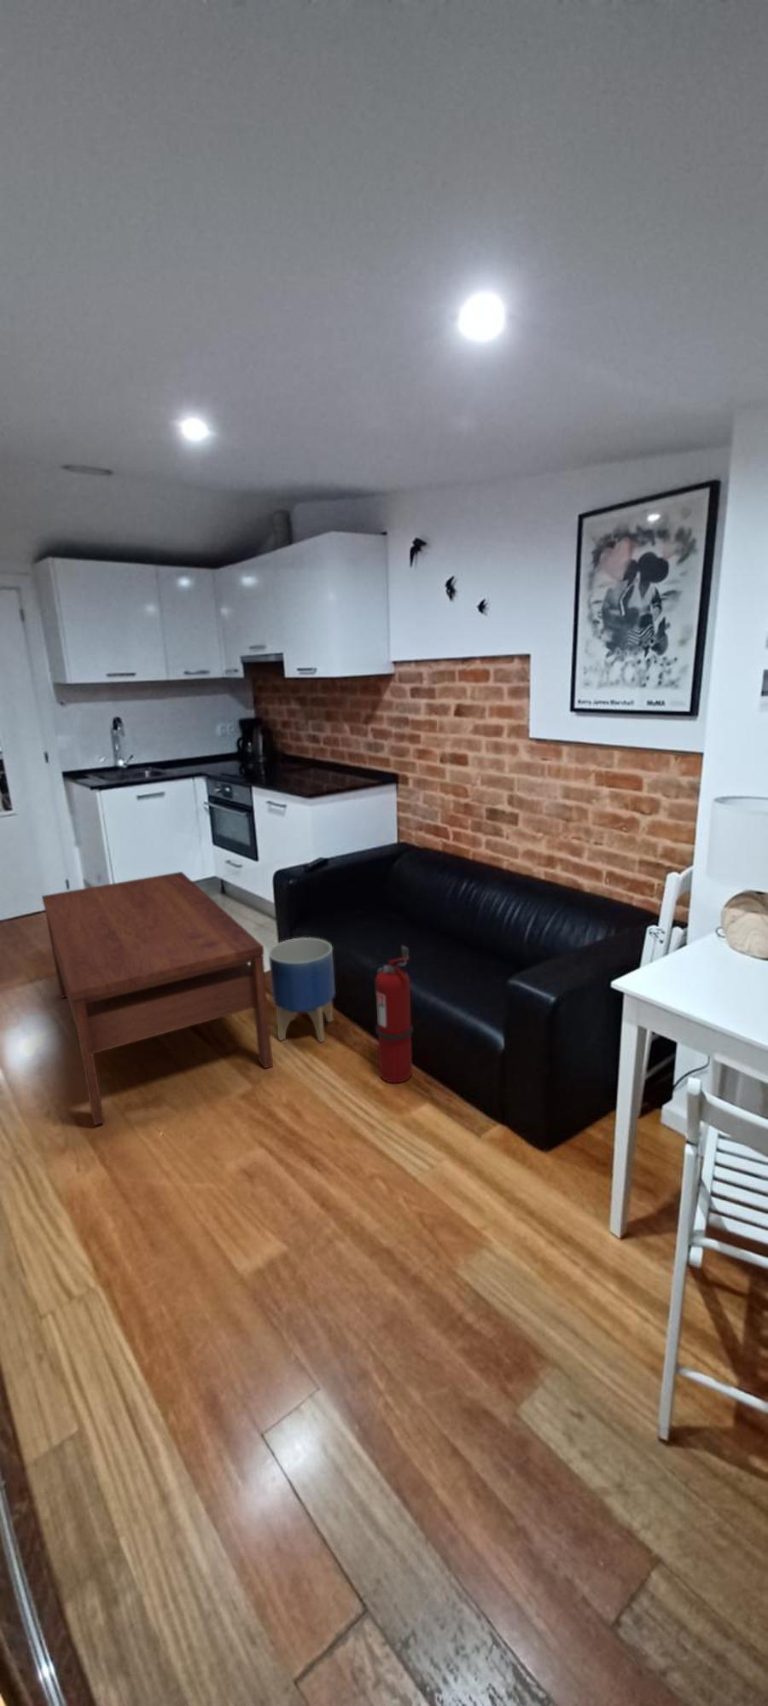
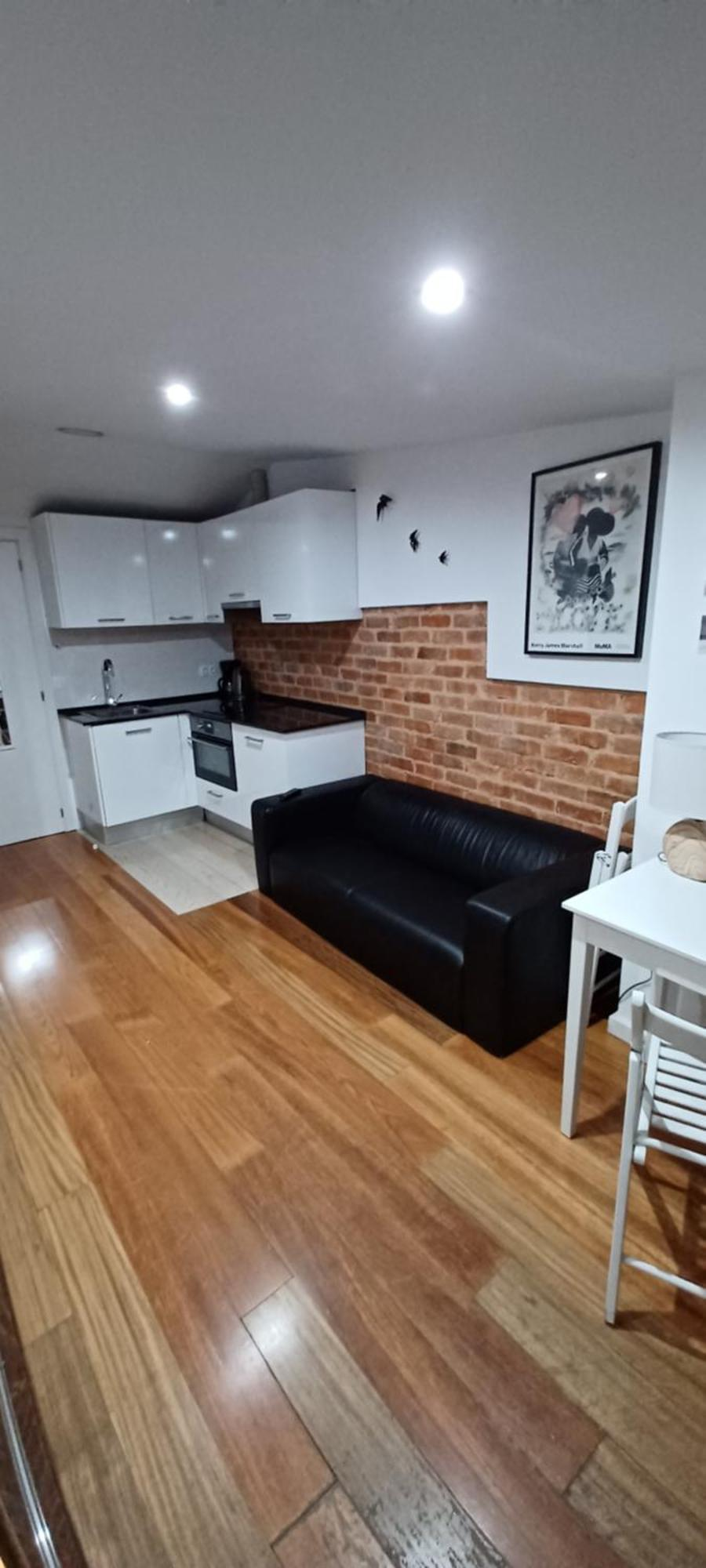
- fire extinguisher (391, 1013)
- coffee table (146, 973)
- planter (302, 989)
